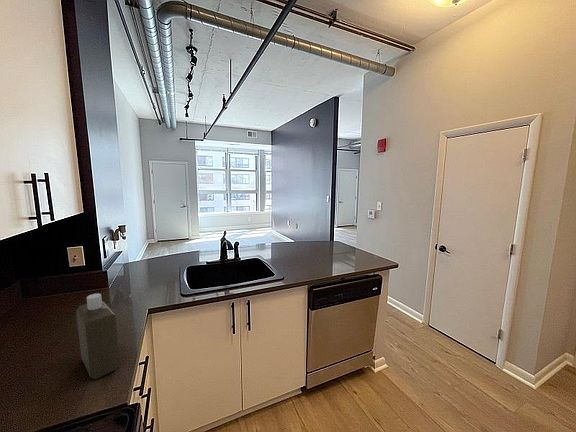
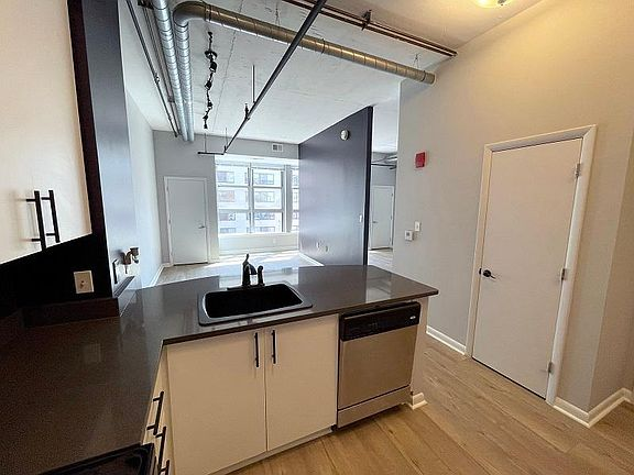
- bottle (97, 330)
